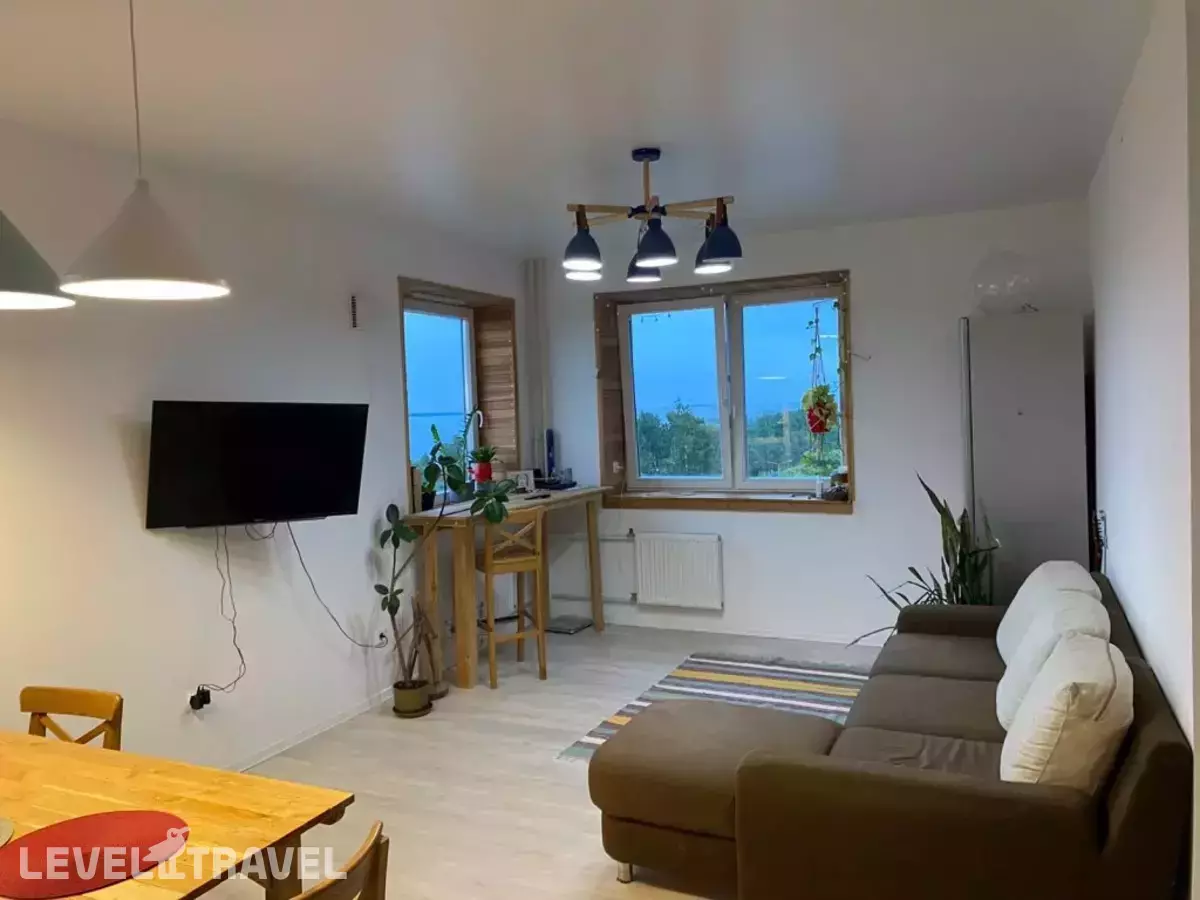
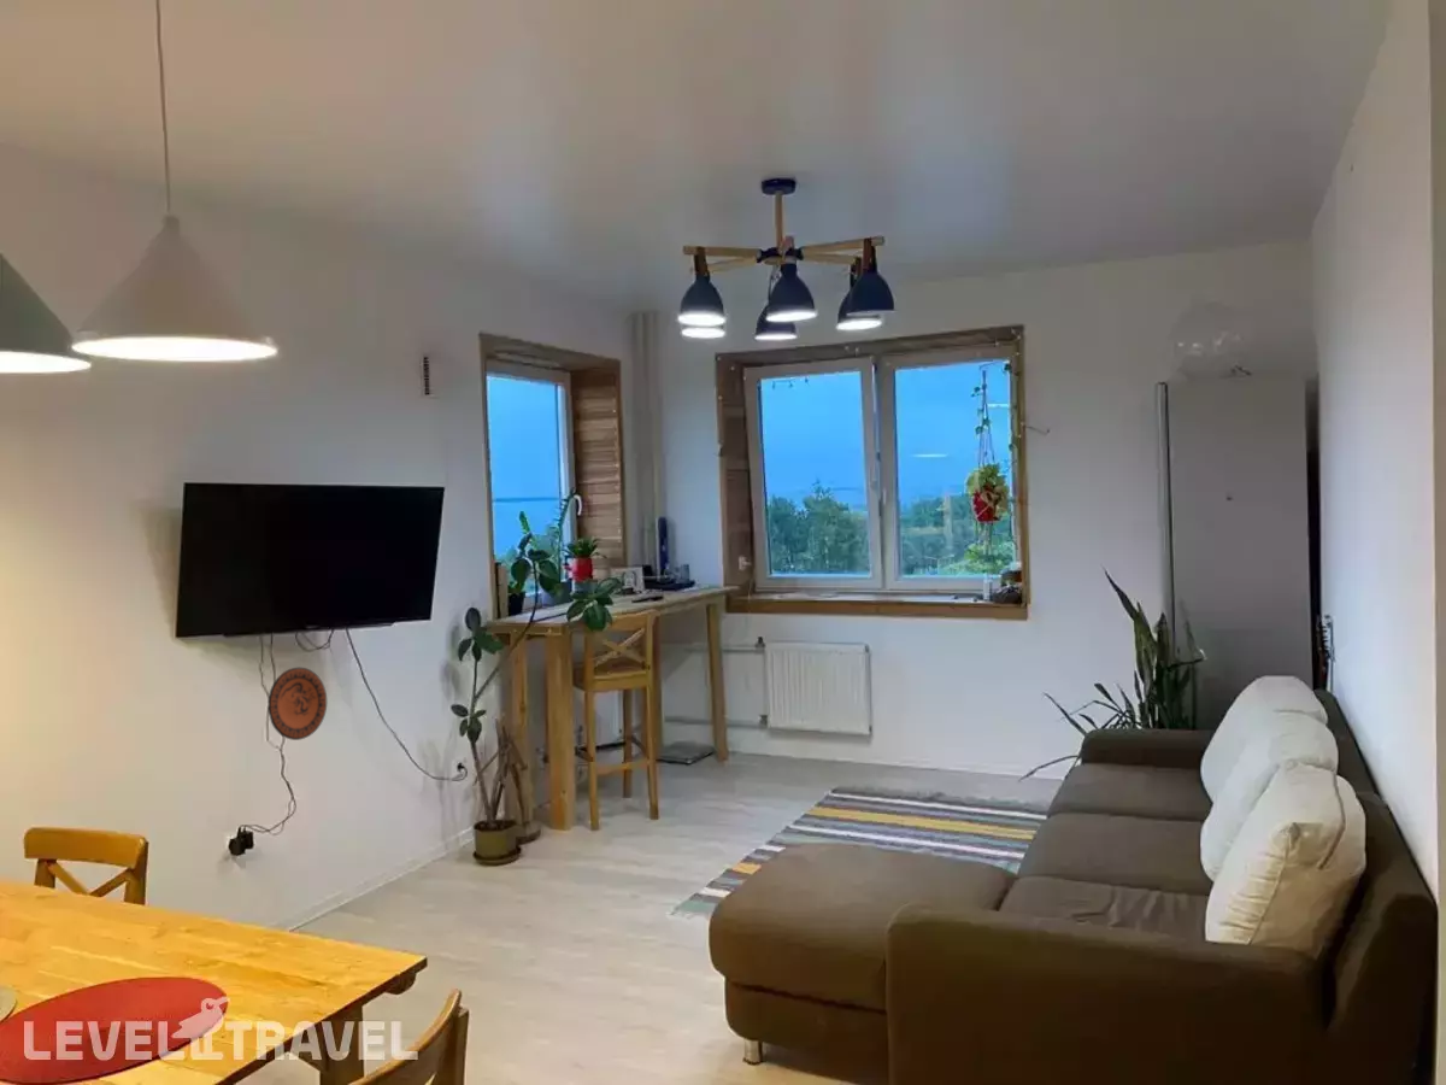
+ decorative plate (296, 703)
